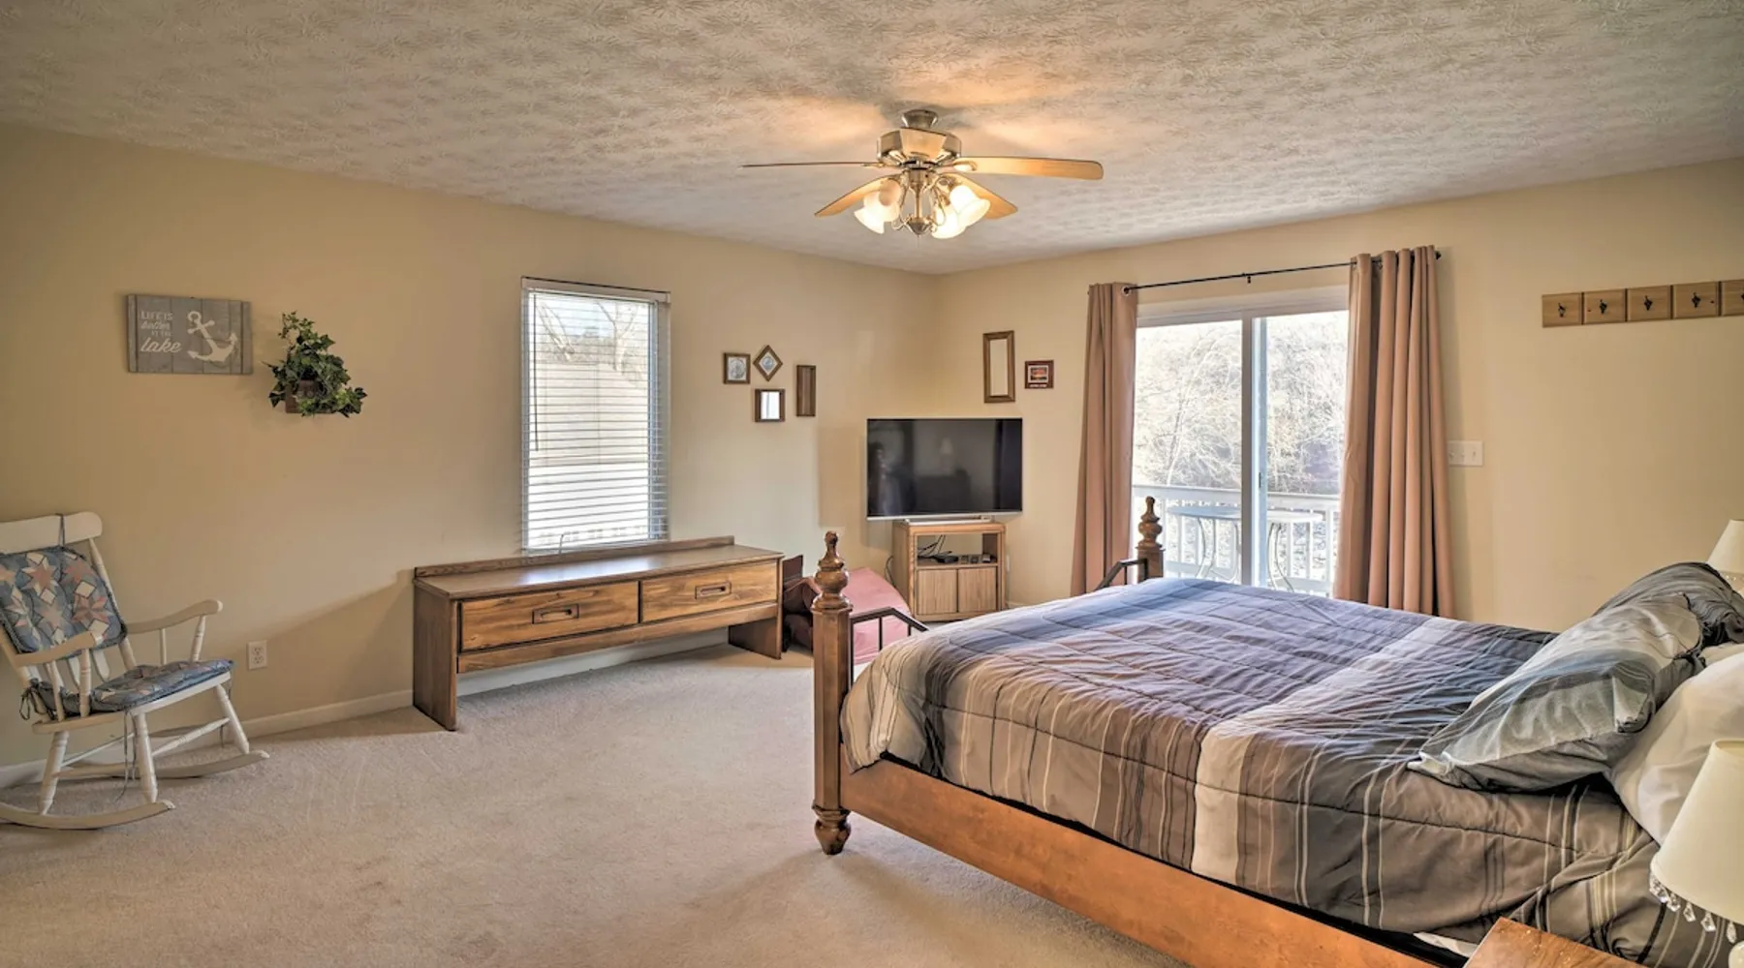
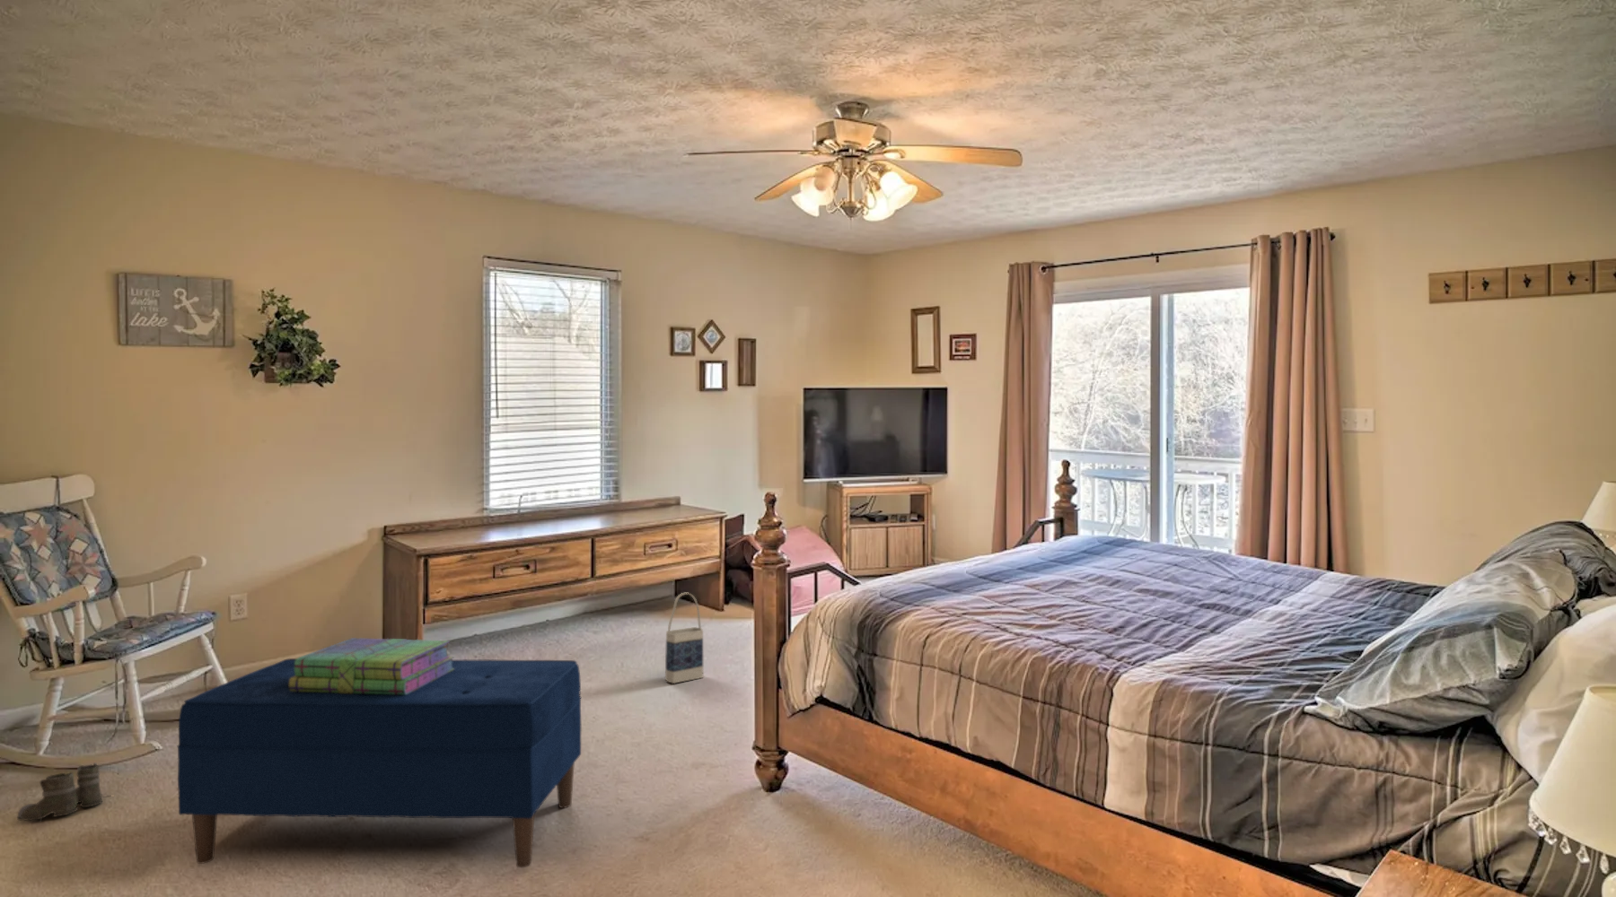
+ boots (70, 788)
+ bench (396, 756)
+ bag (684, 635)
+ stack of books (376, 664)
